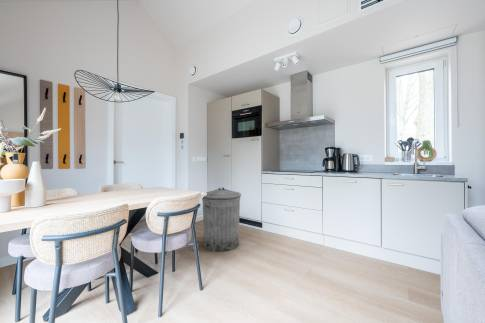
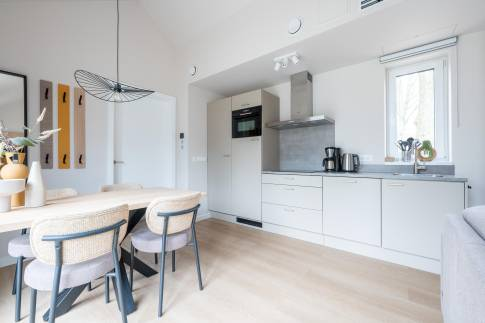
- trash can (221, 215)
